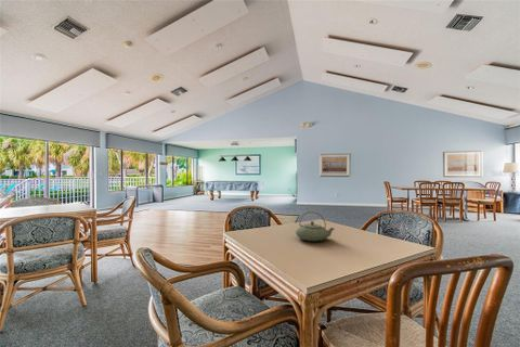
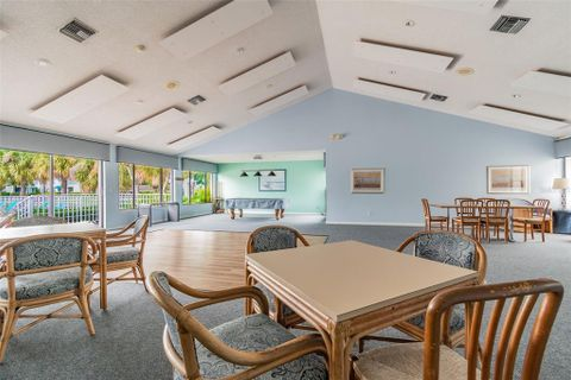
- teapot (314, 224)
